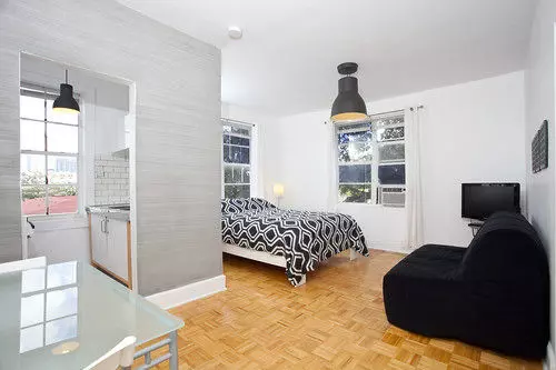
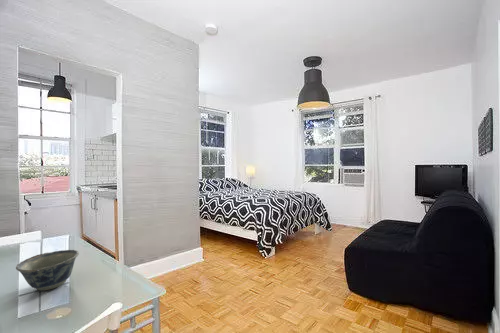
+ bowl (49, 271)
